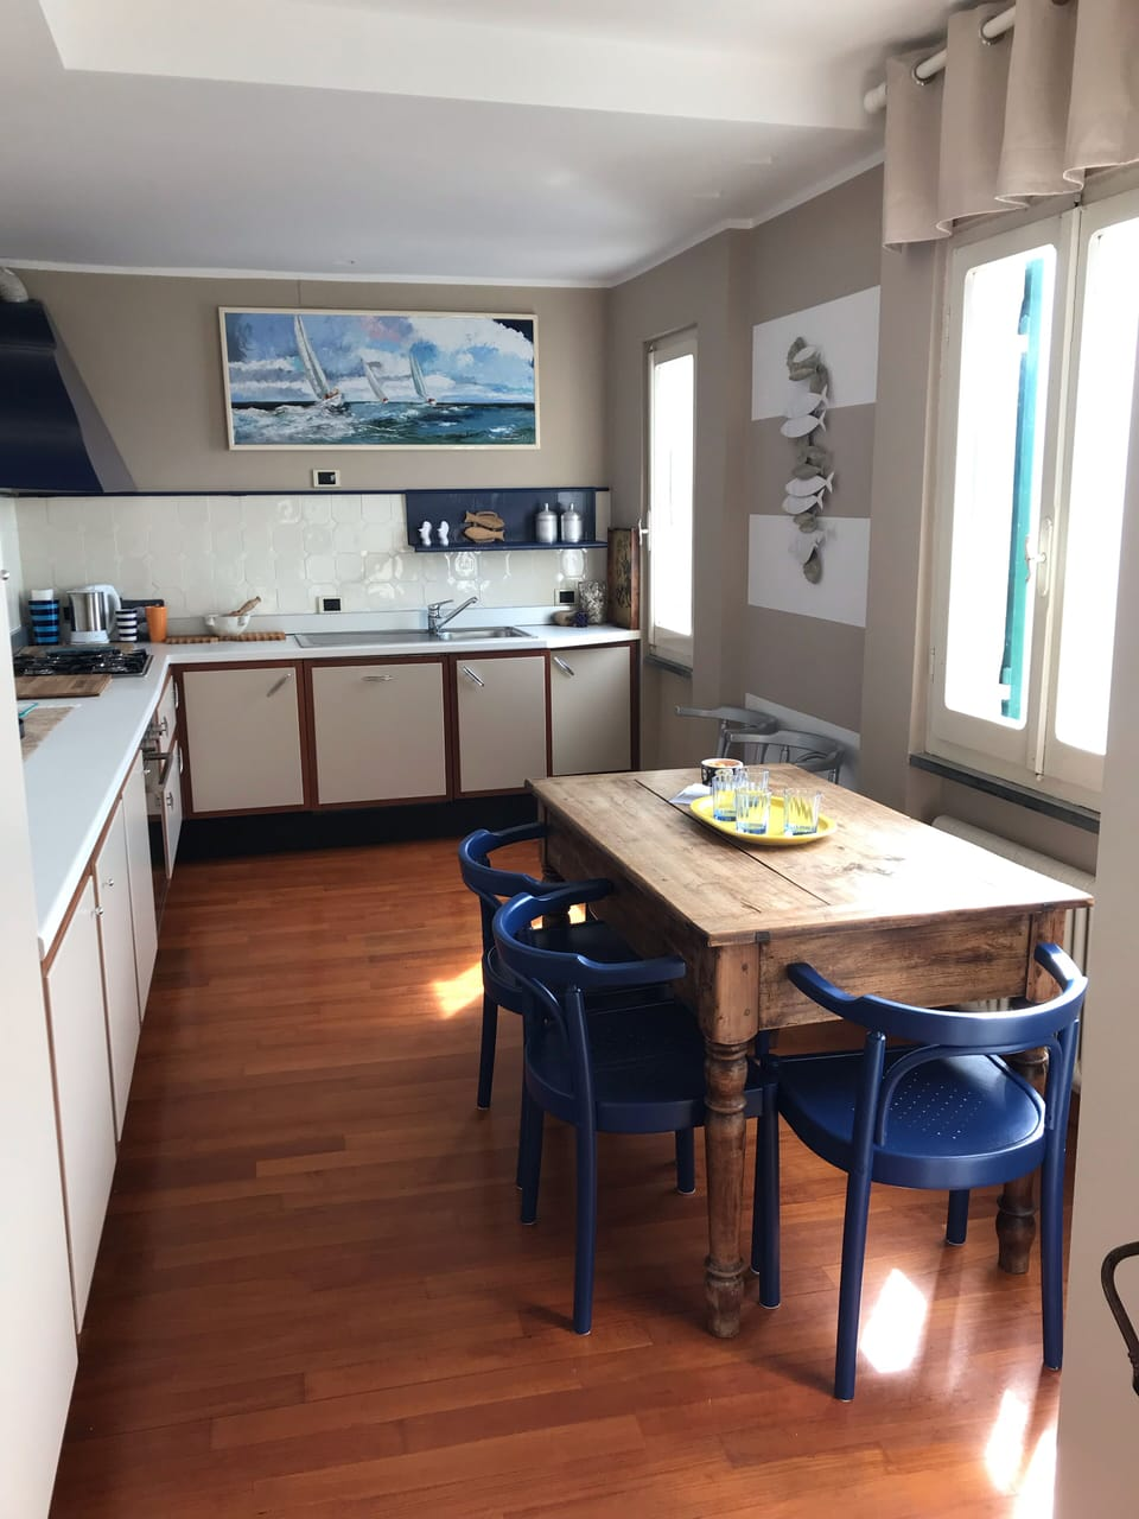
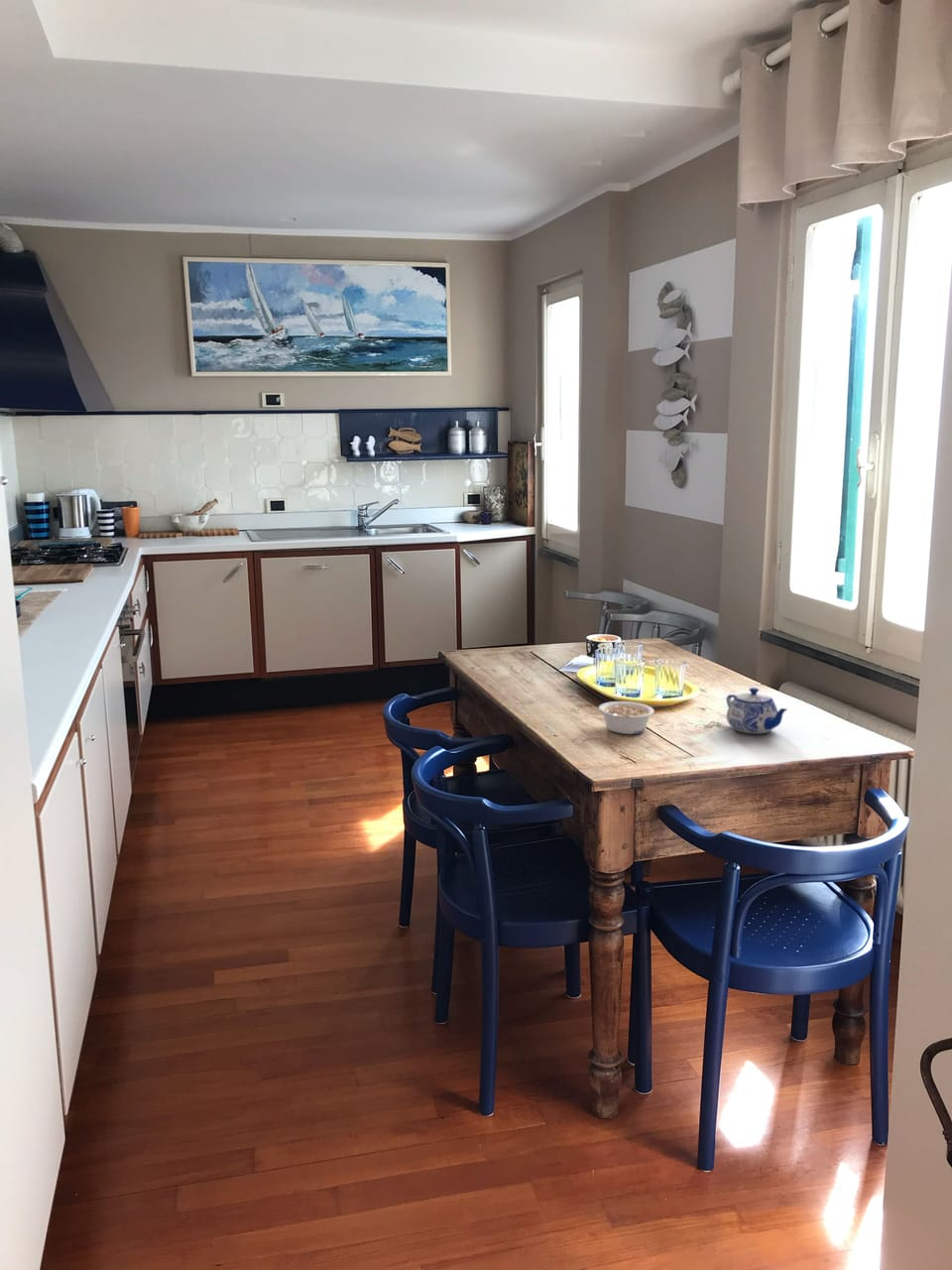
+ legume (627, 717)
+ teapot (756, 709)
